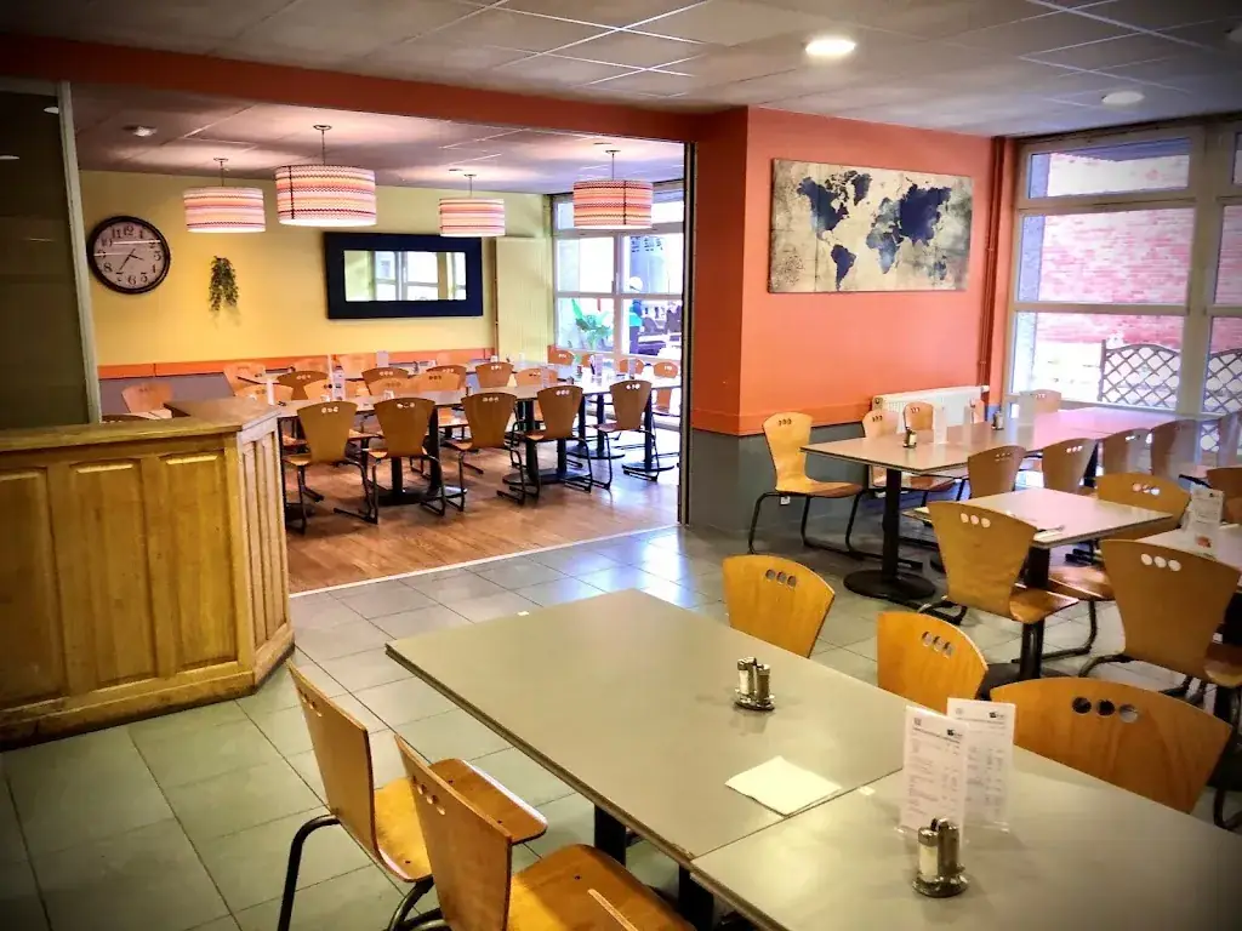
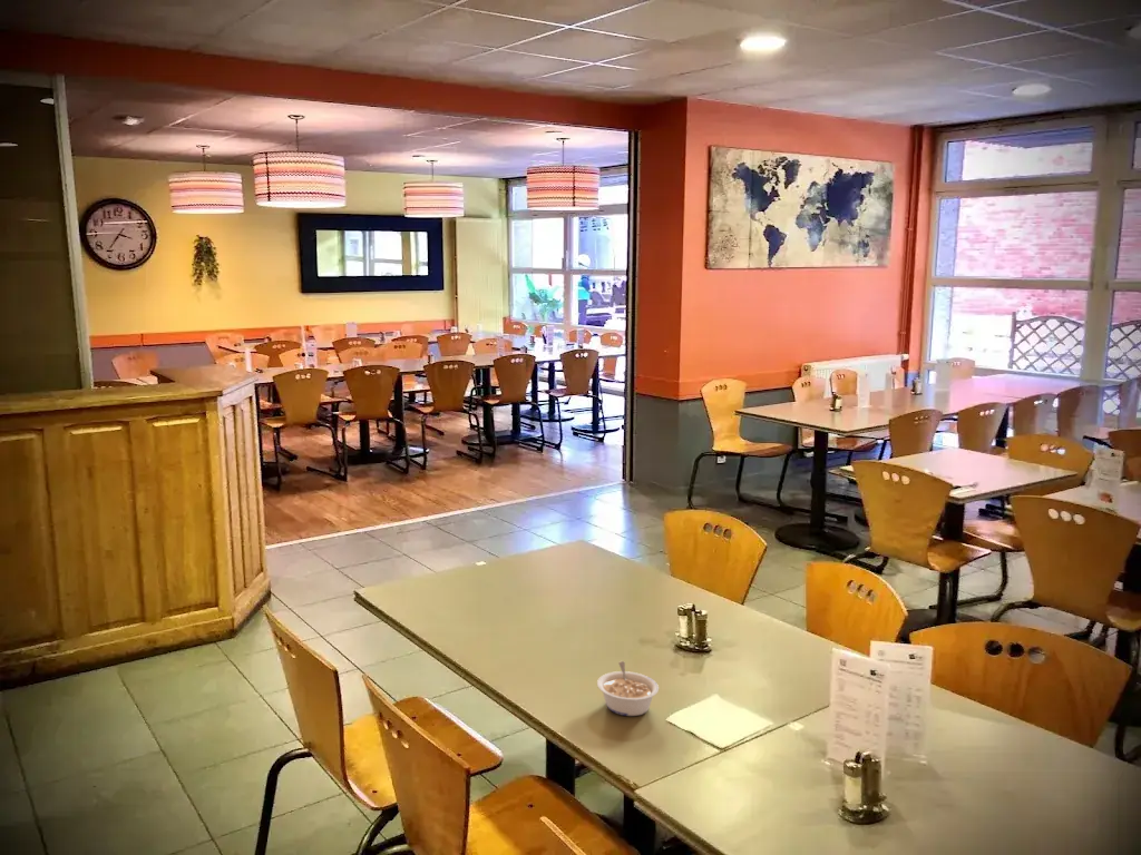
+ legume (625, 691)
